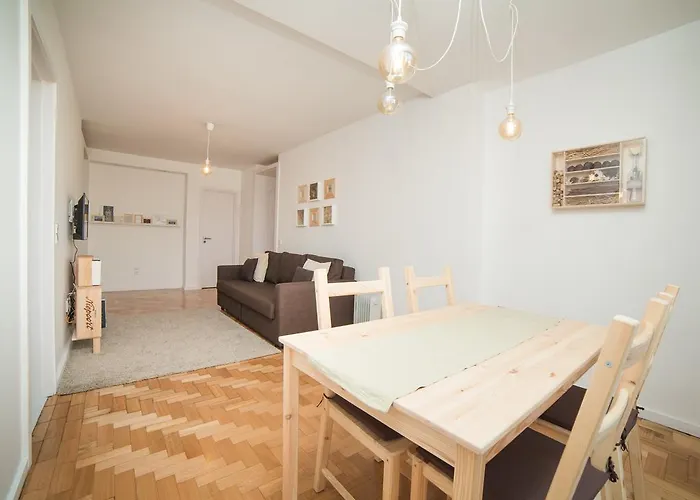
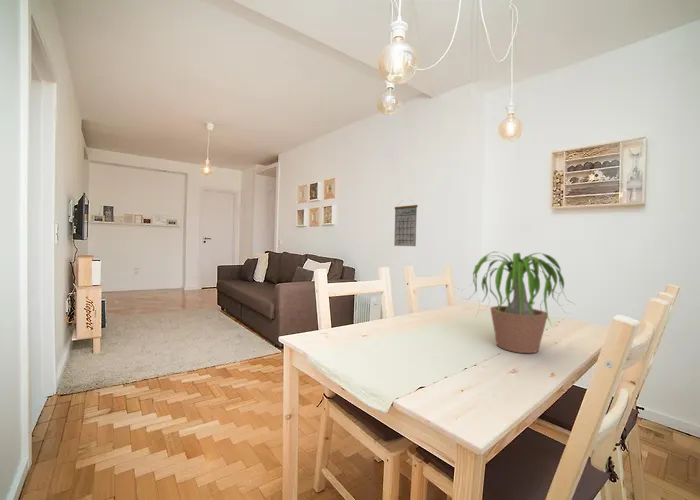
+ potted plant (512, 300)
+ calendar (405, 221)
